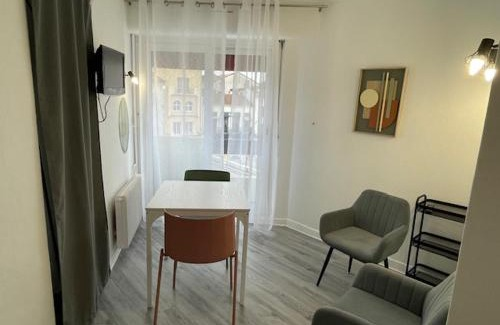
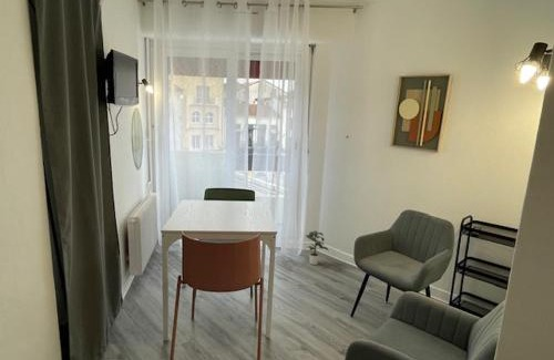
+ potted plant (317, 245)
